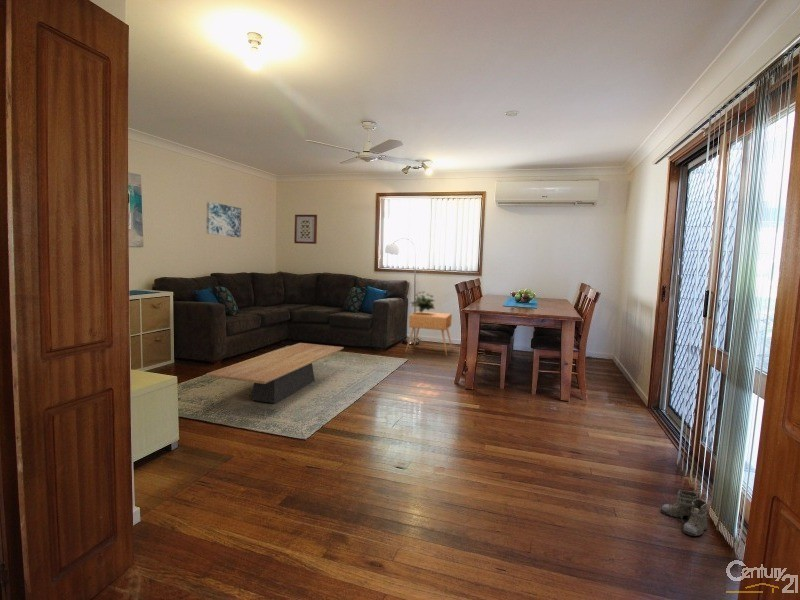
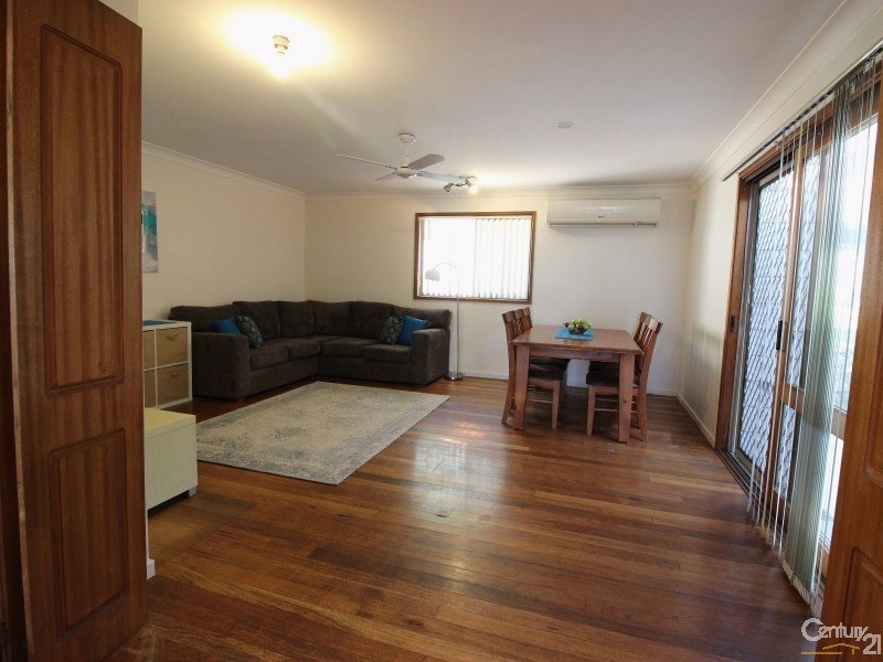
- wall art (305, 229)
- boots (686, 508)
- side table (430, 328)
- coffee table (285, 374)
- wall art (224, 220)
- flowering plant (423, 302)
